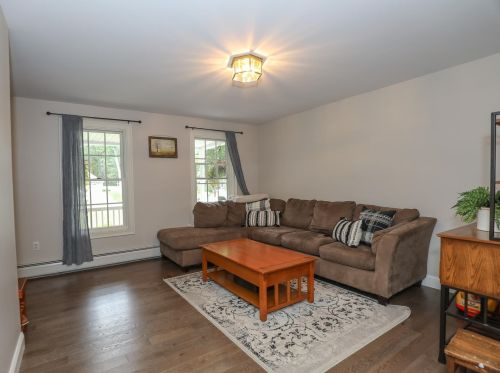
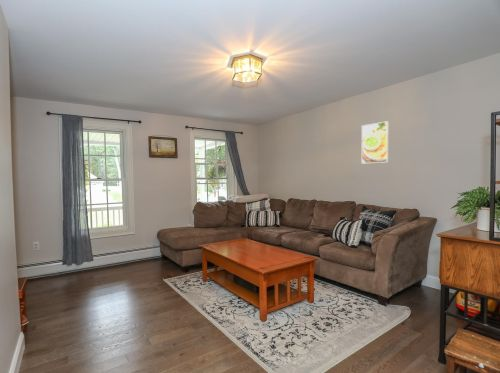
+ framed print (374, 143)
